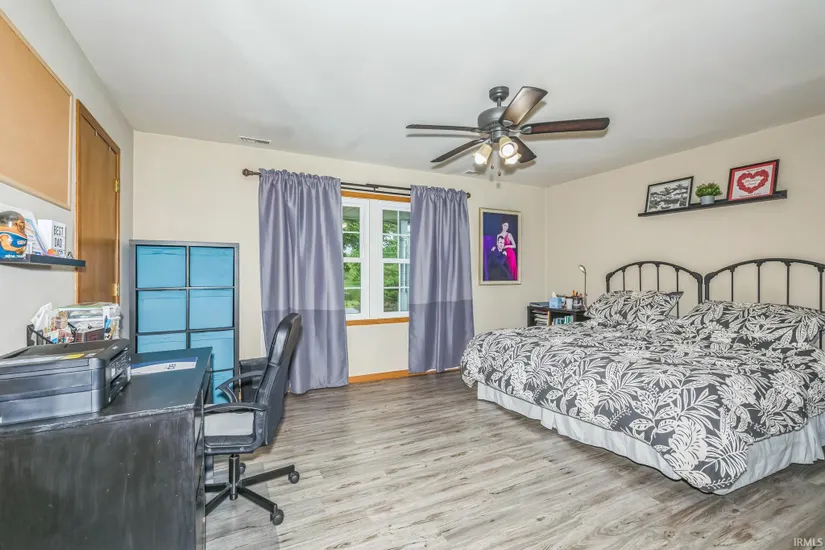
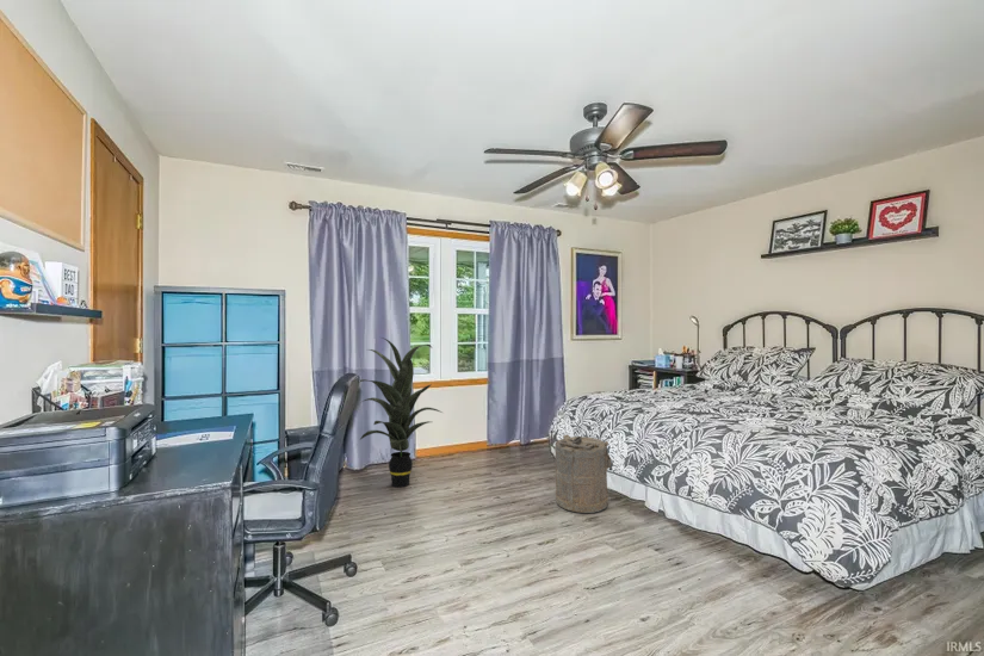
+ laundry hamper (580, 469)
+ indoor plant (395, 410)
